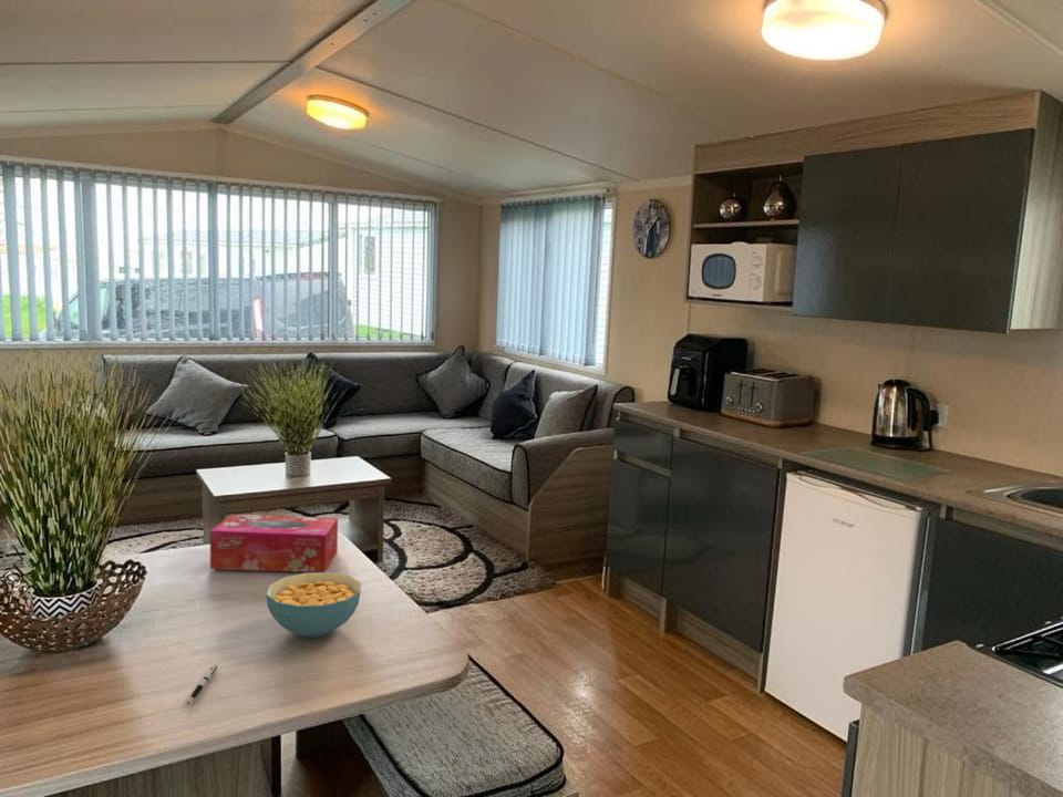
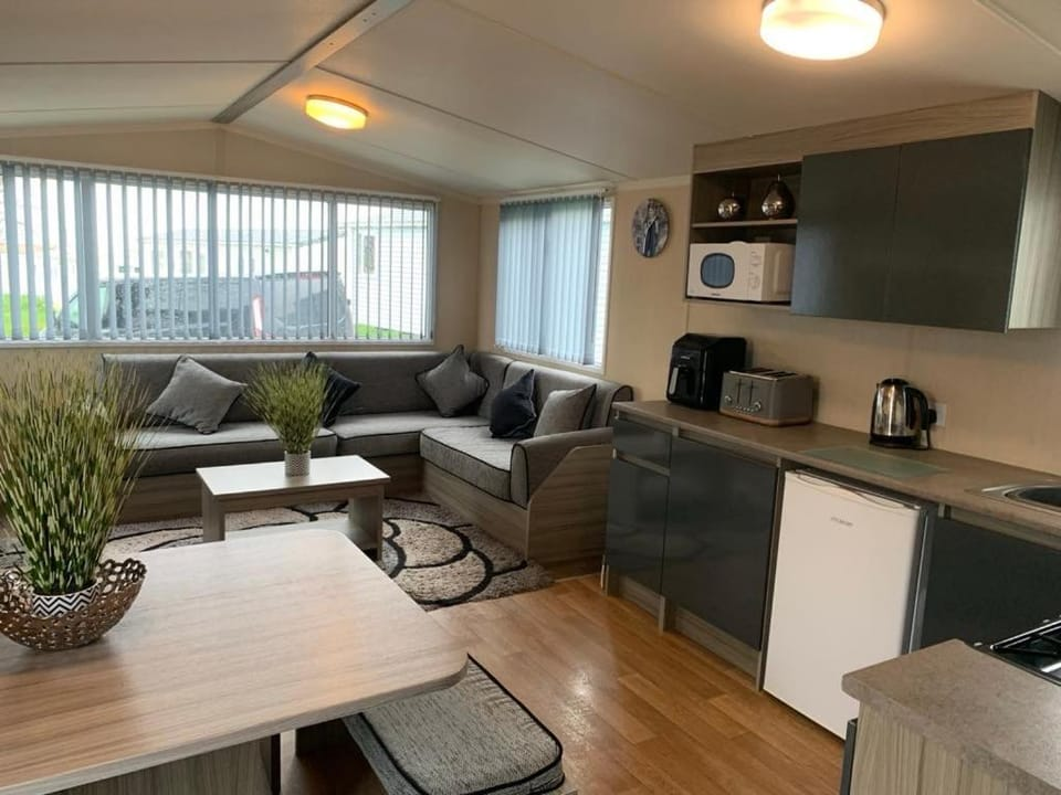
- cereal bowl (313, 609)
- pen (203, 683)
- tissue box (276, 542)
